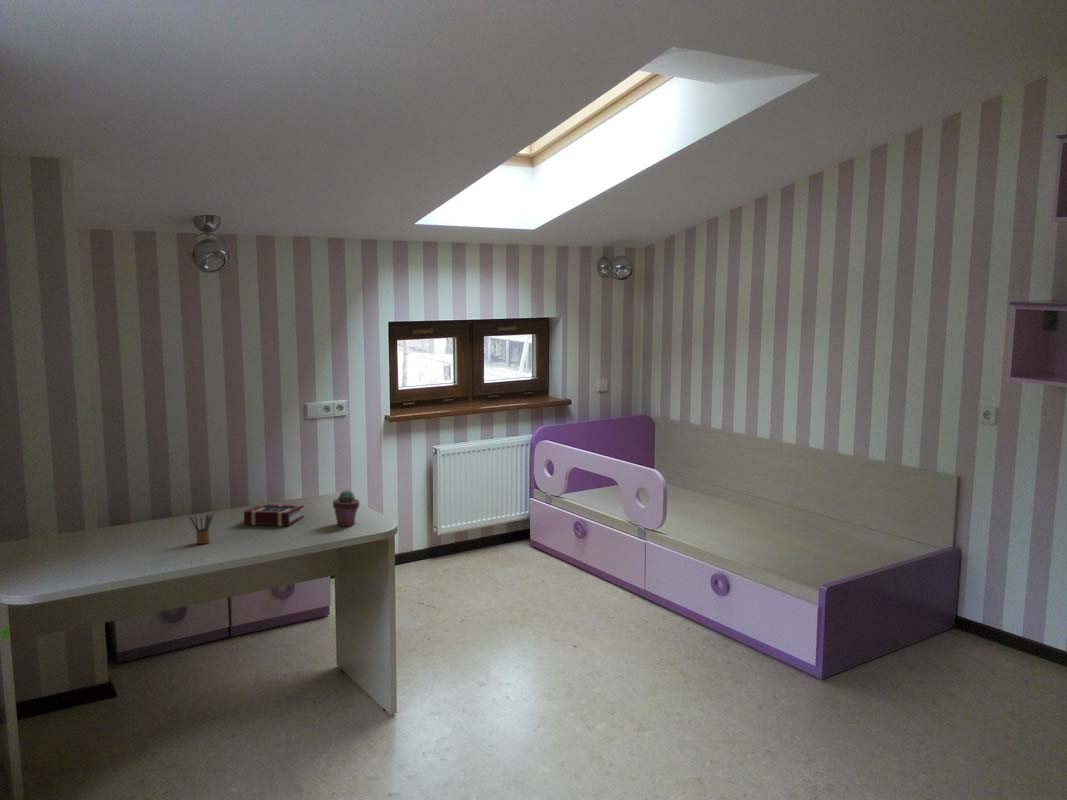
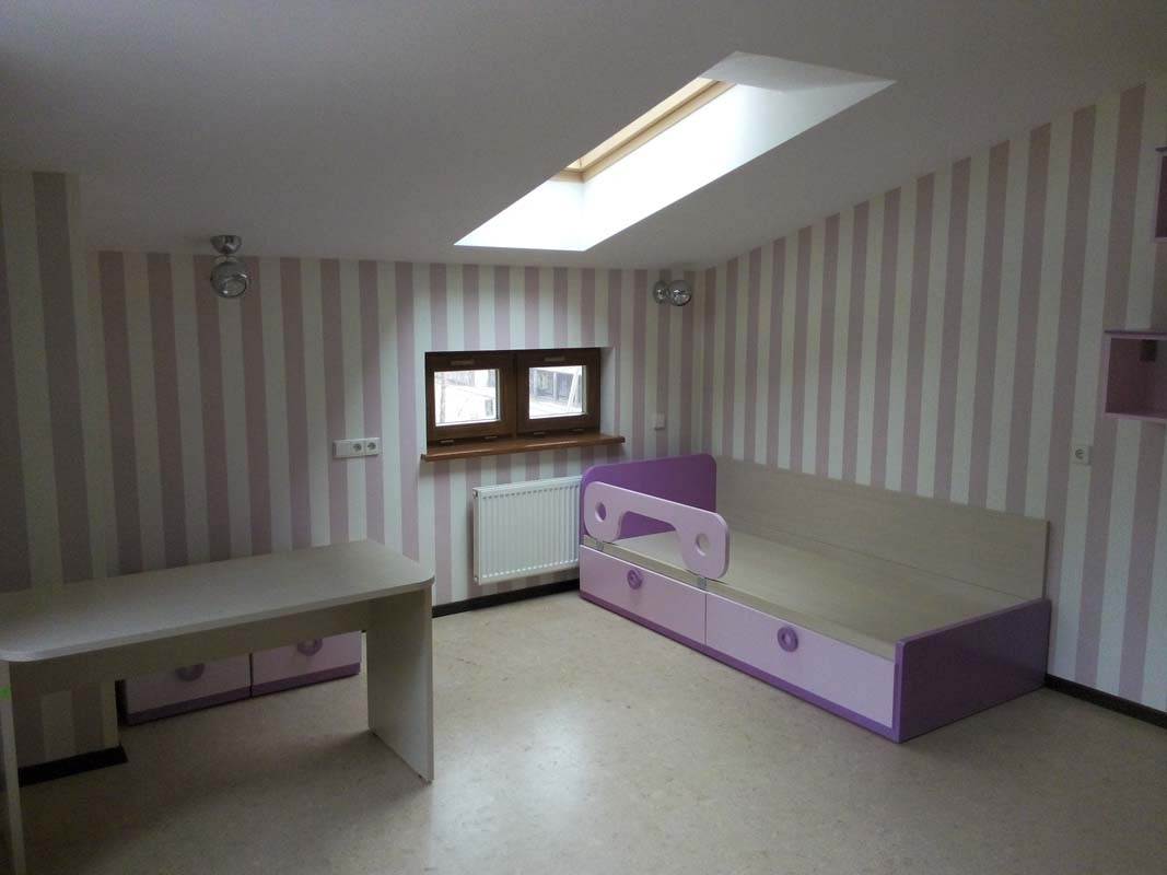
- potted succulent (346, 507)
- pencil box (201, 527)
- book (274, 514)
